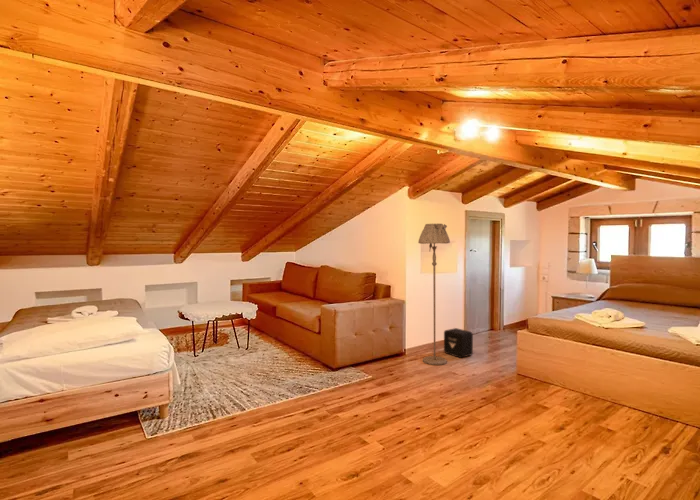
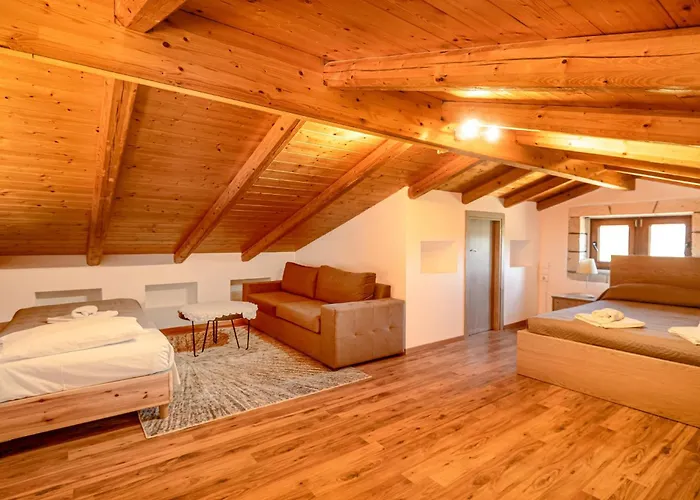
- air purifier (457, 342)
- floor lamp (434, 292)
